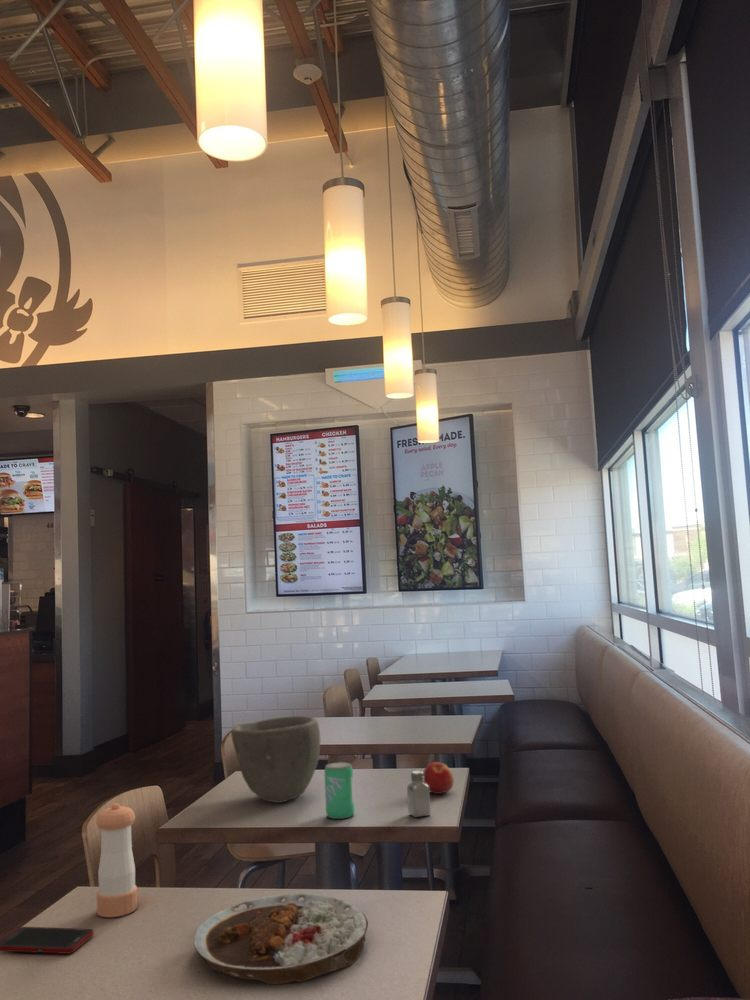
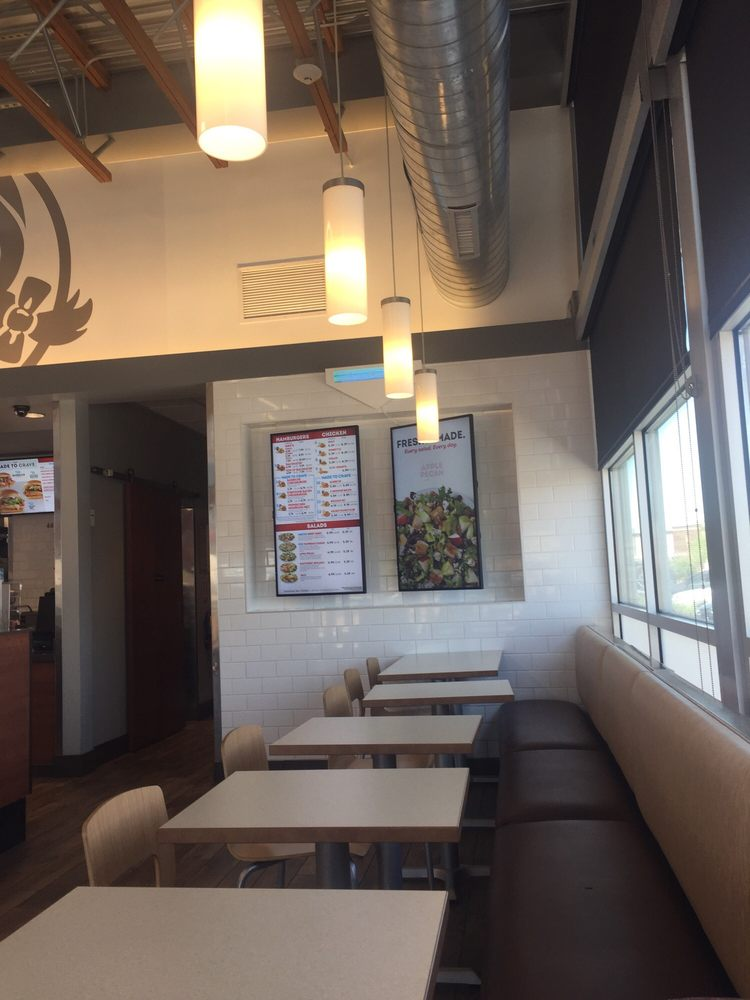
- cell phone (44, 940)
- pepper shaker (116, 856)
- plate (281, 929)
- saltshaker (418, 793)
- beverage can (339, 790)
- bowl (277, 759)
- apple (437, 777)
